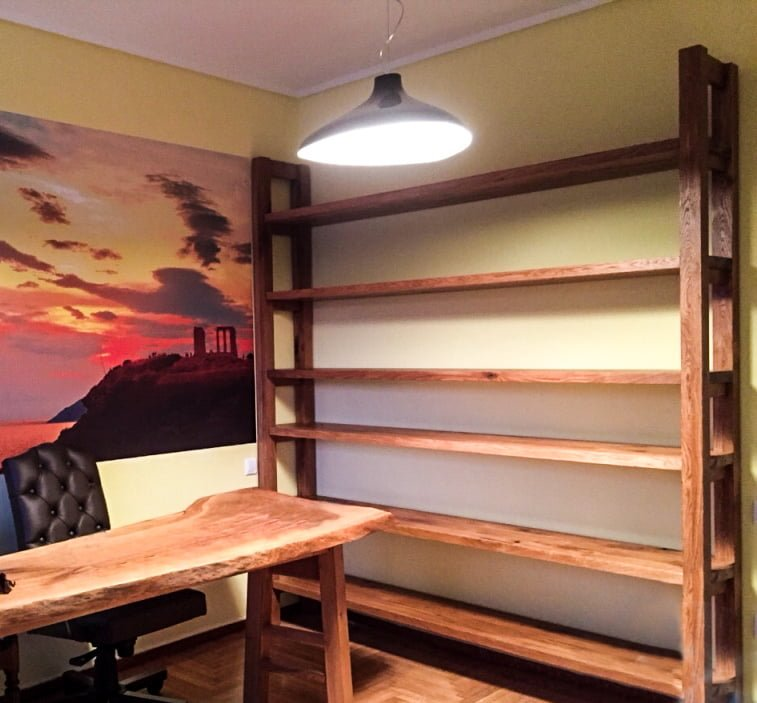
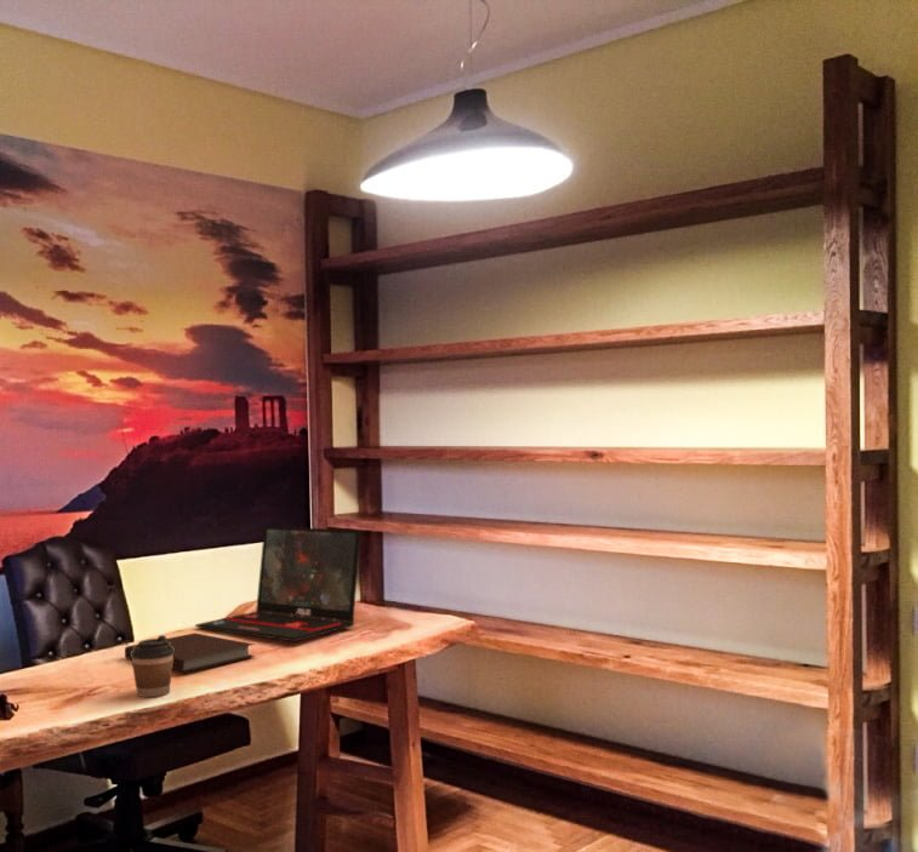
+ notebook (189, 651)
+ coffee cup (153, 664)
+ laptop (278, 579)
